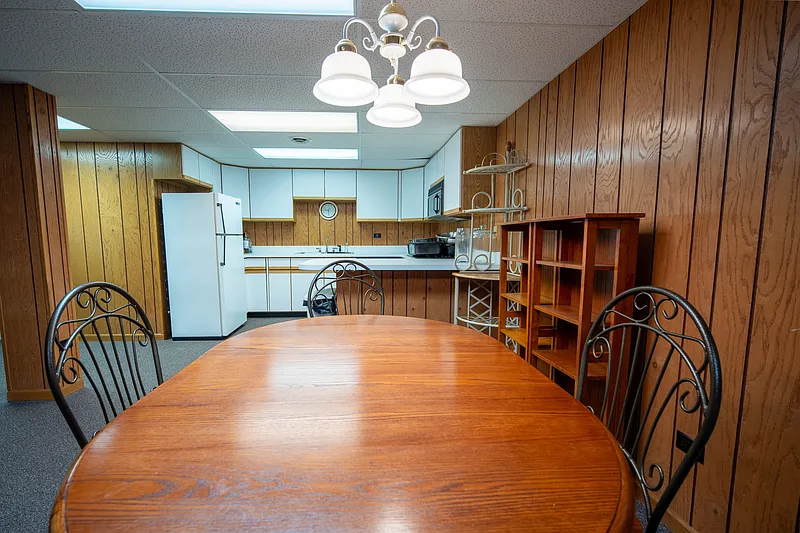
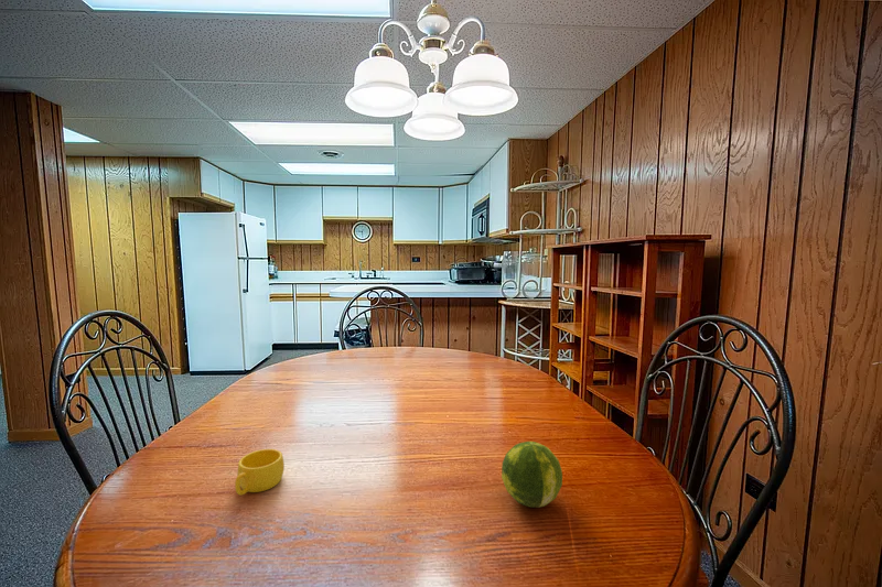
+ fruit (531, 472)
+ cup (257, 474)
